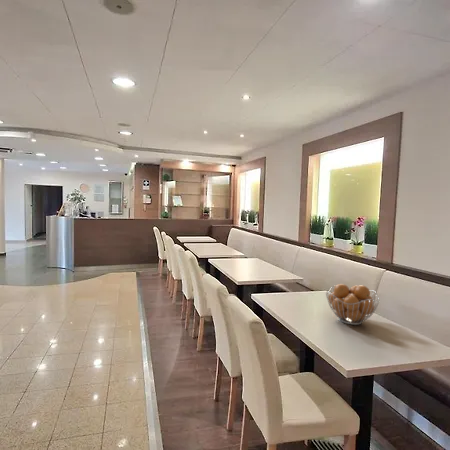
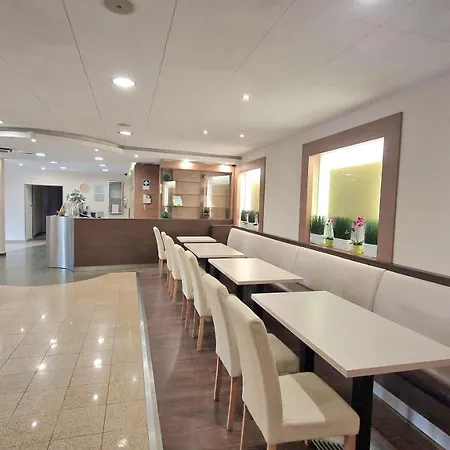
- fruit basket (351, 302)
